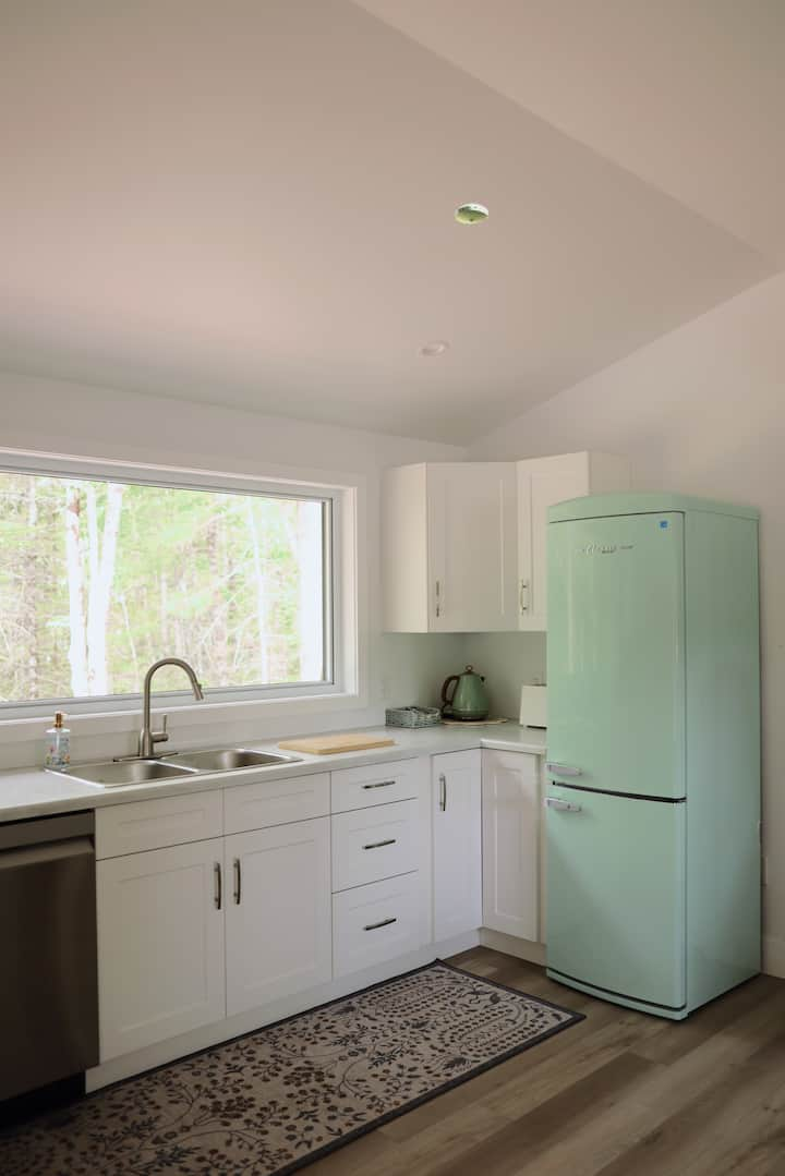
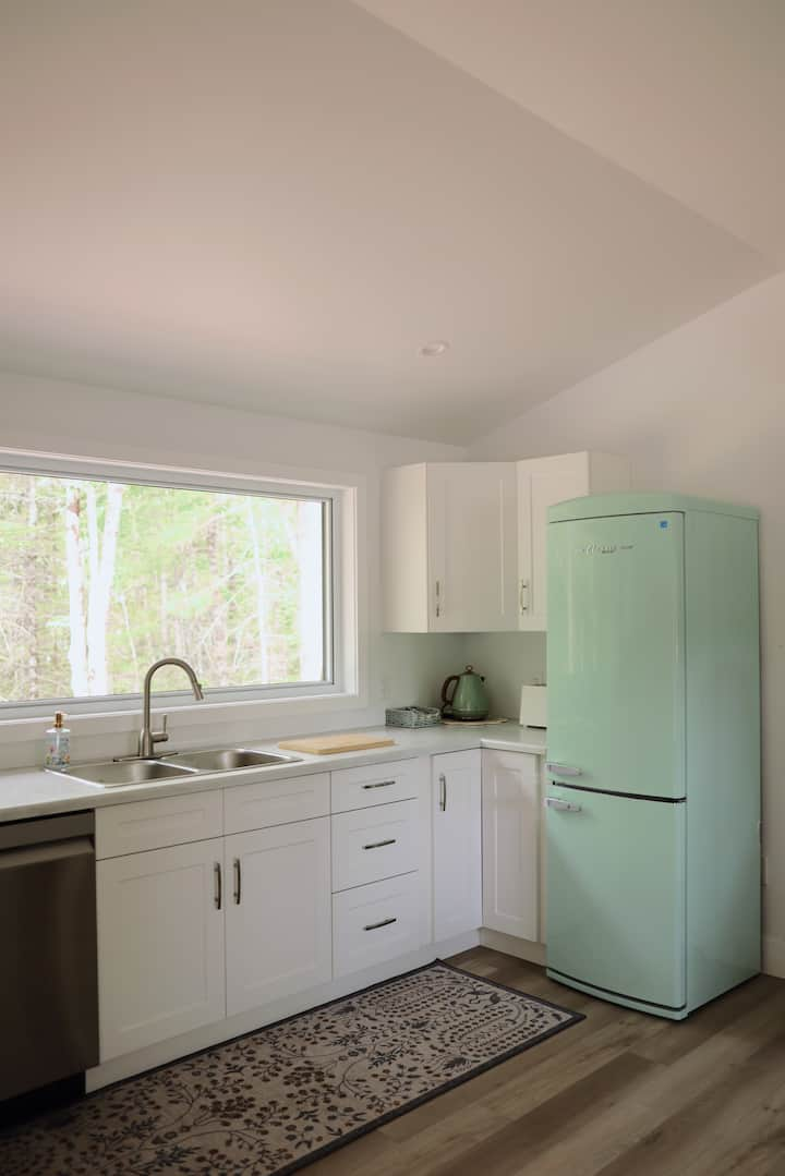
- smoke detector (471, 213)
